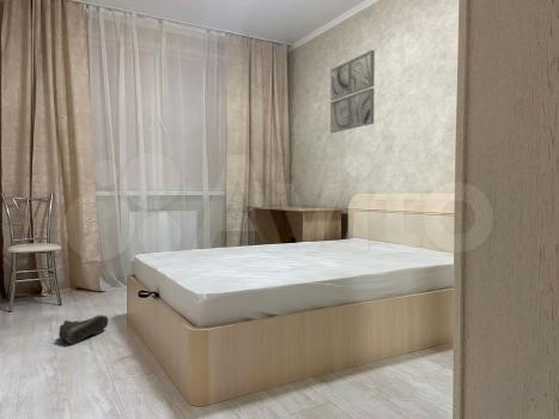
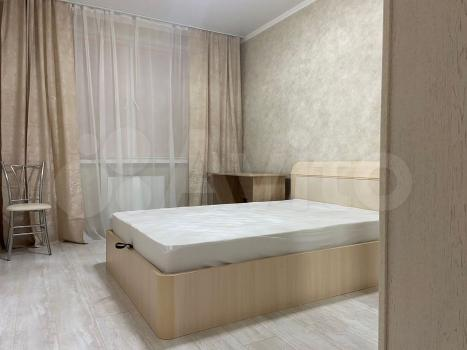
- sneaker (81, 326)
- wall art (351, 95)
